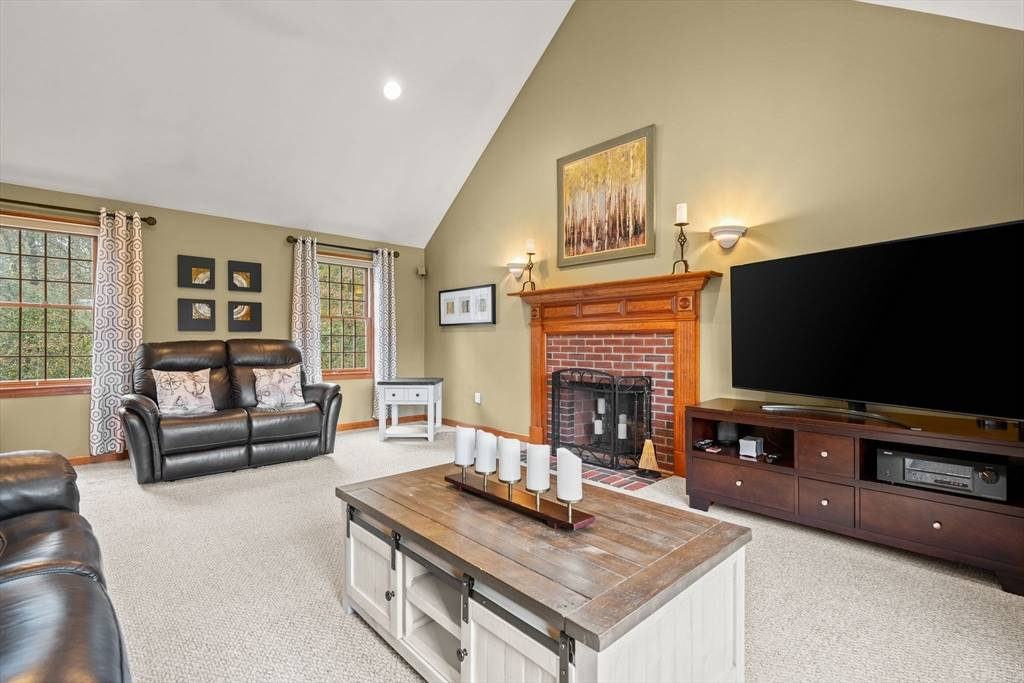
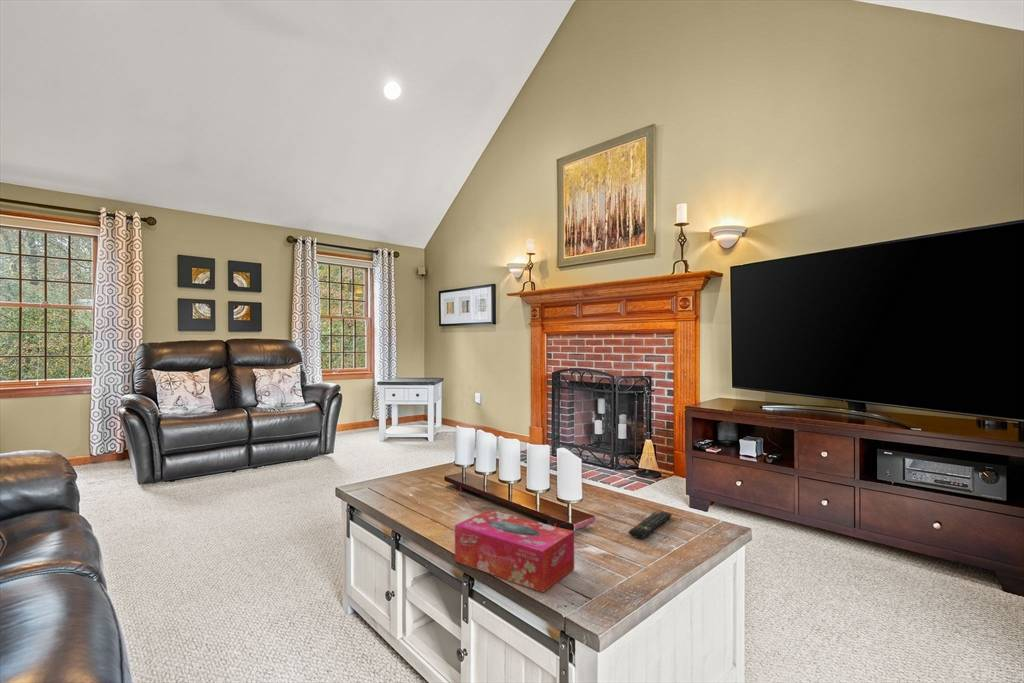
+ remote control (651, 523)
+ tissue box (513, 546)
